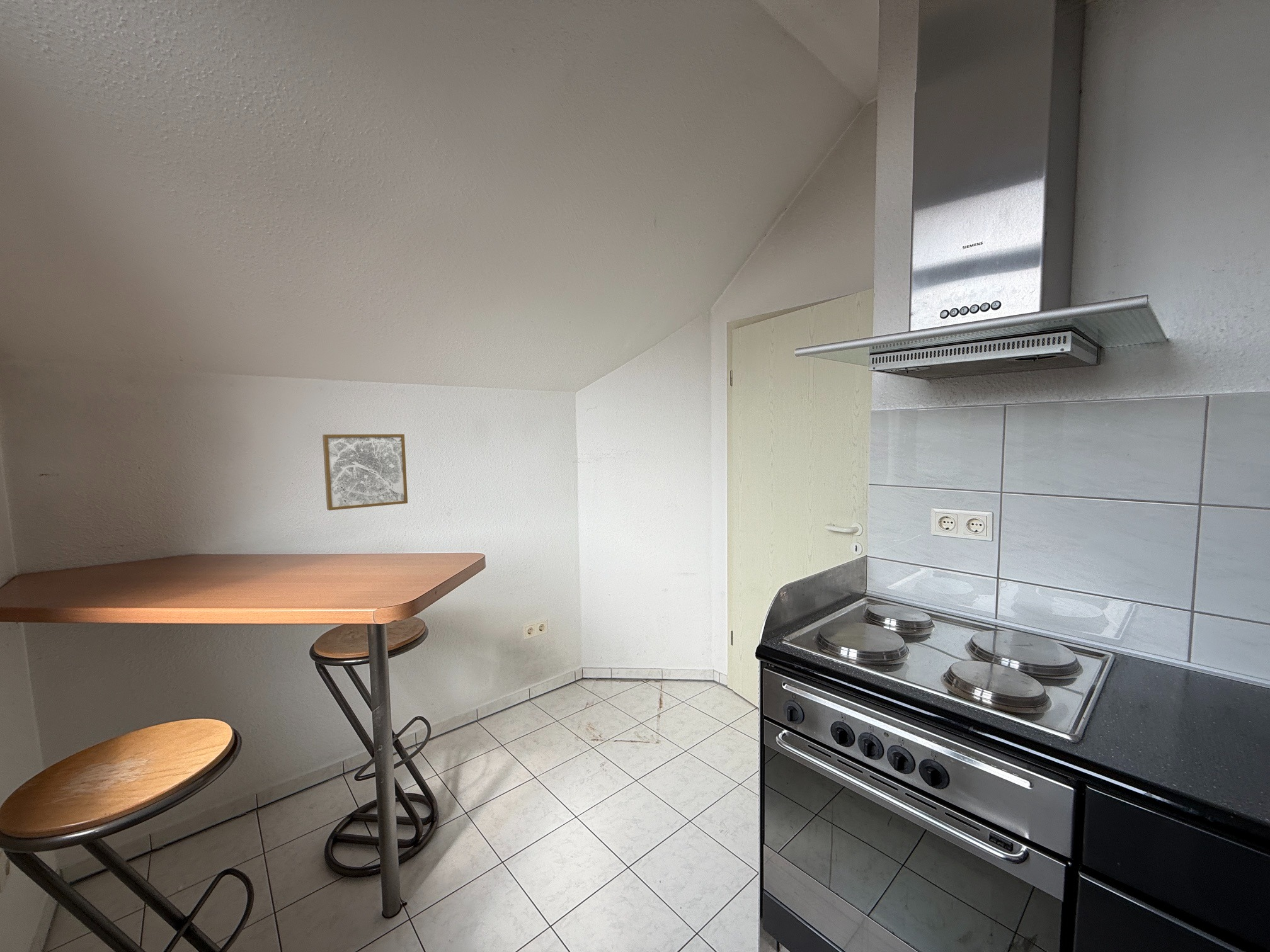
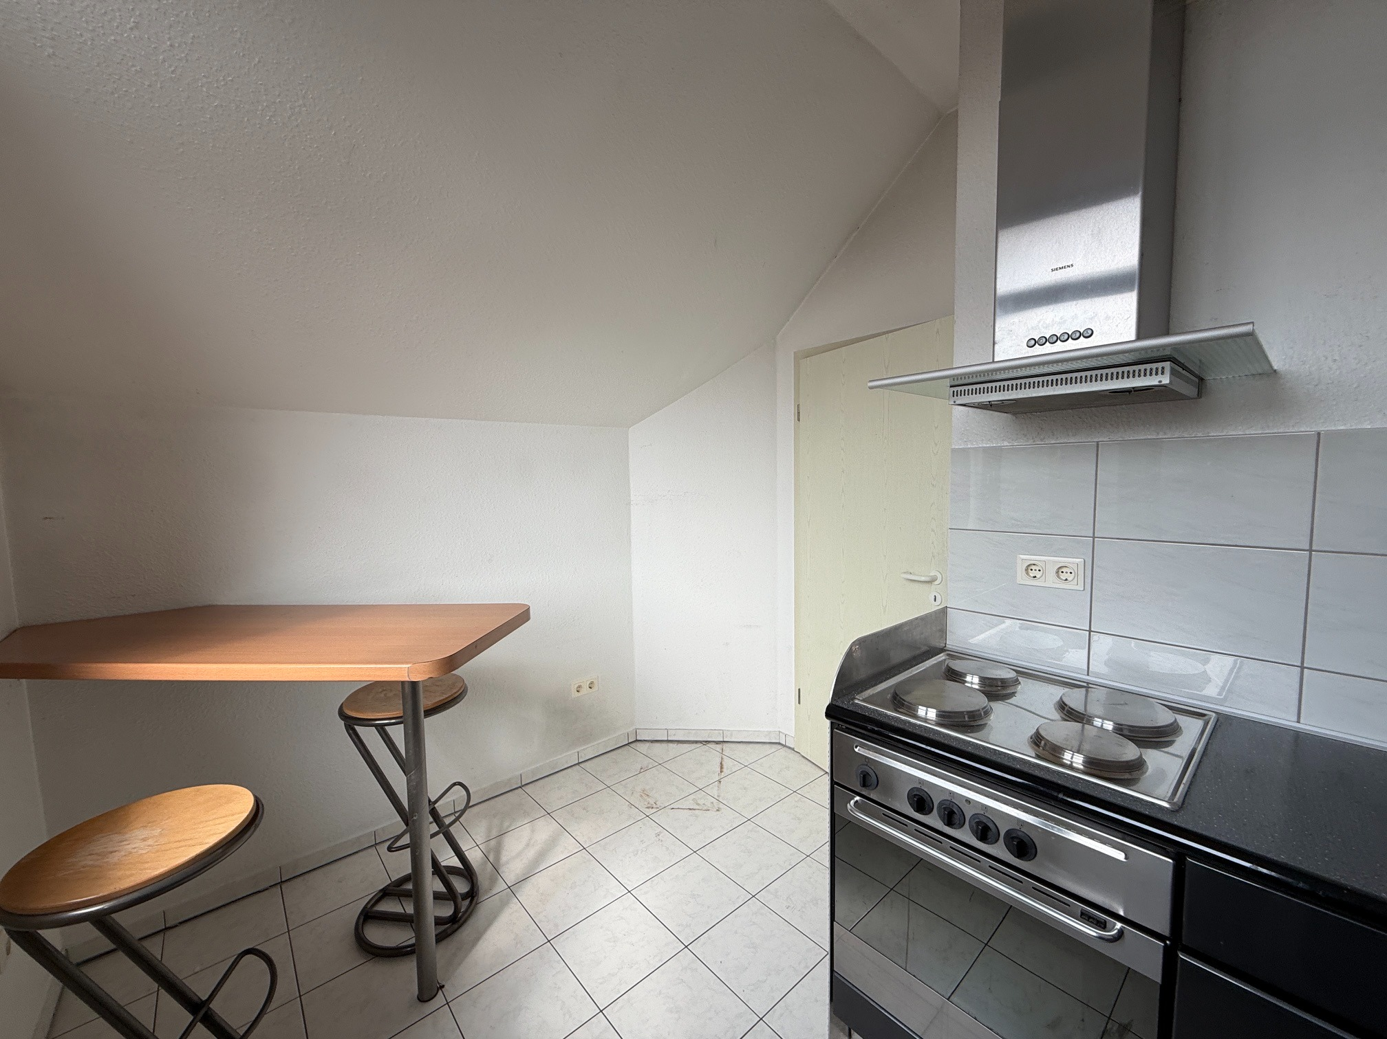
- wall art (367, 470)
